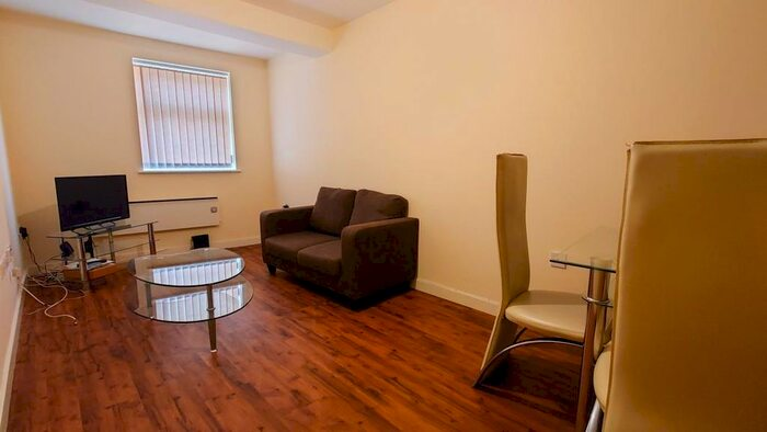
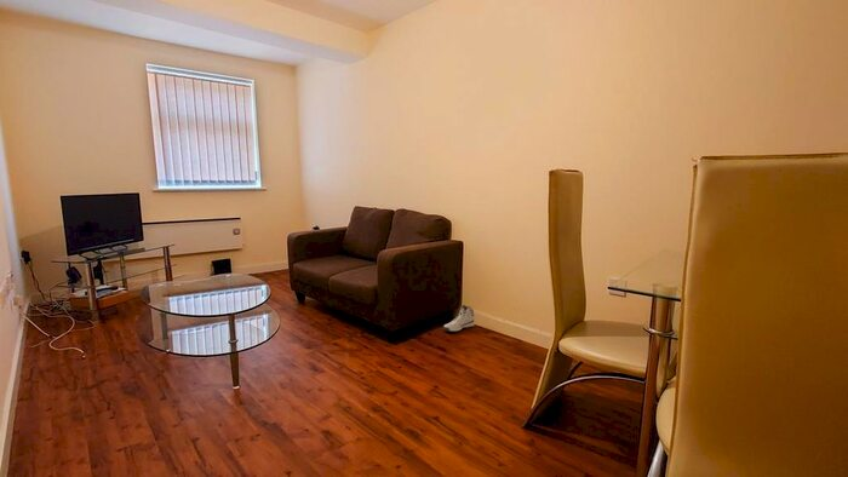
+ sneaker (458, 316)
